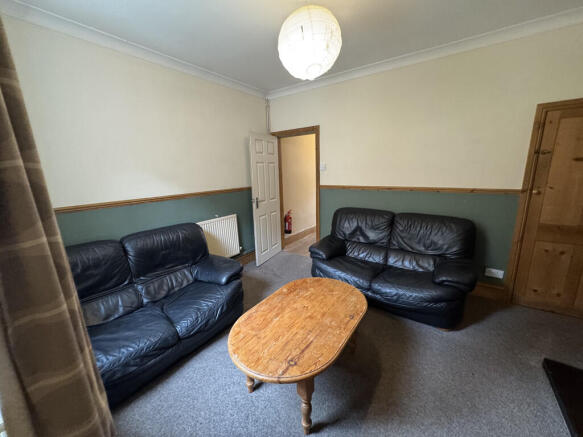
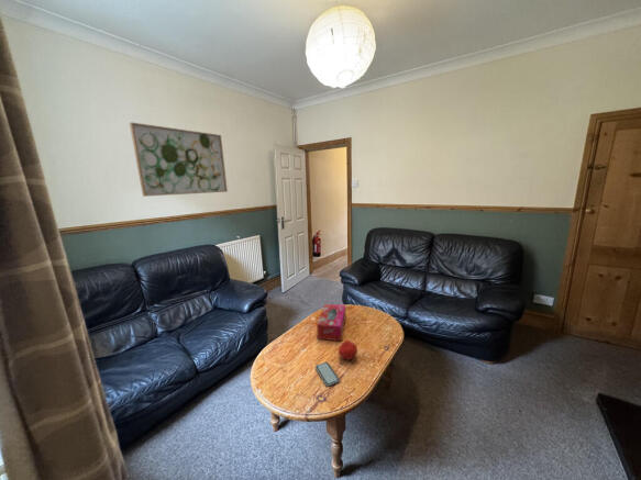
+ wall art (186, 161)
+ fruit (347, 349)
+ tissue box (332, 321)
+ smartphone (327, 372)
